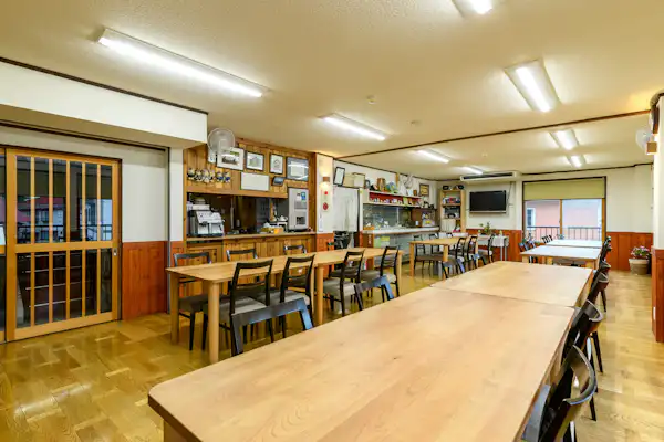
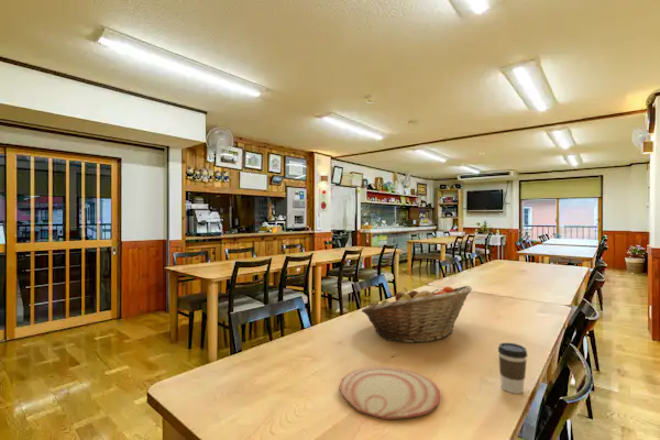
+ fruit basket (417, 307)
+ plate (388, 384)
+ coffee cup (512, 367)
